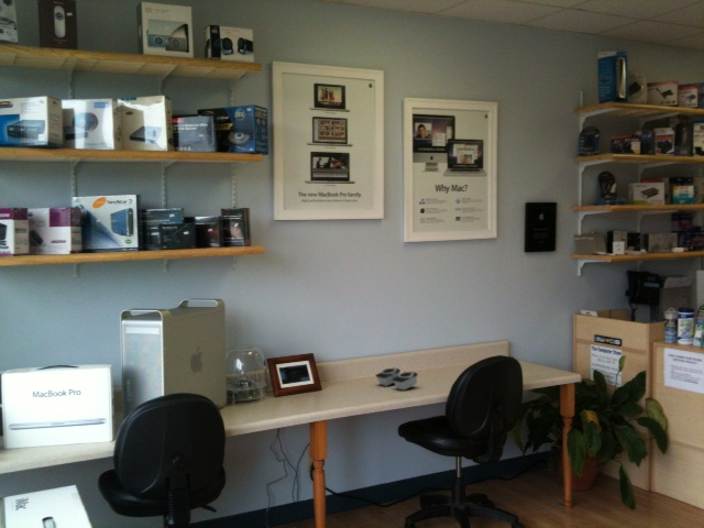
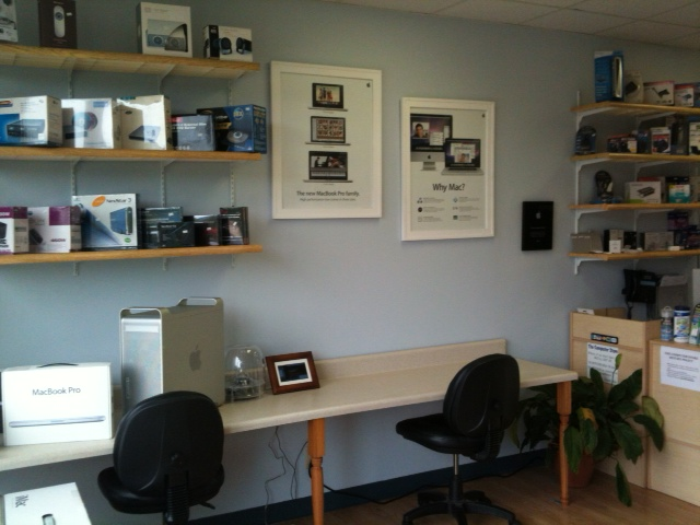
- stereo (396, 378)
